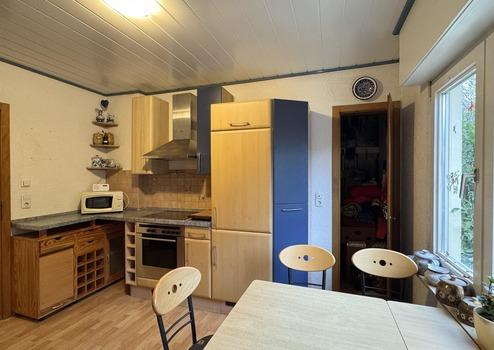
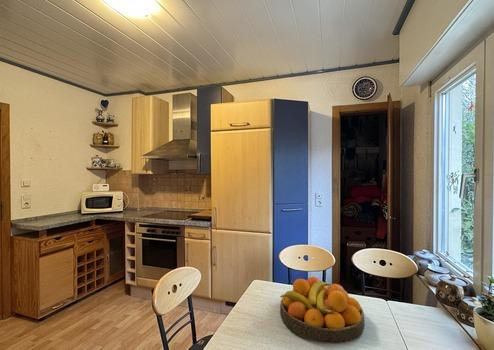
+ fruit bowl (320, 300)
